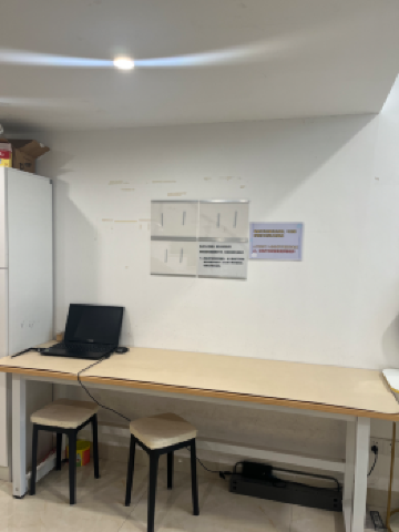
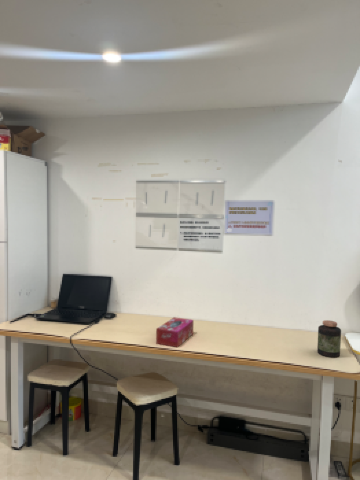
+ jar (329, 337)
+ tissue box (175, 331)
